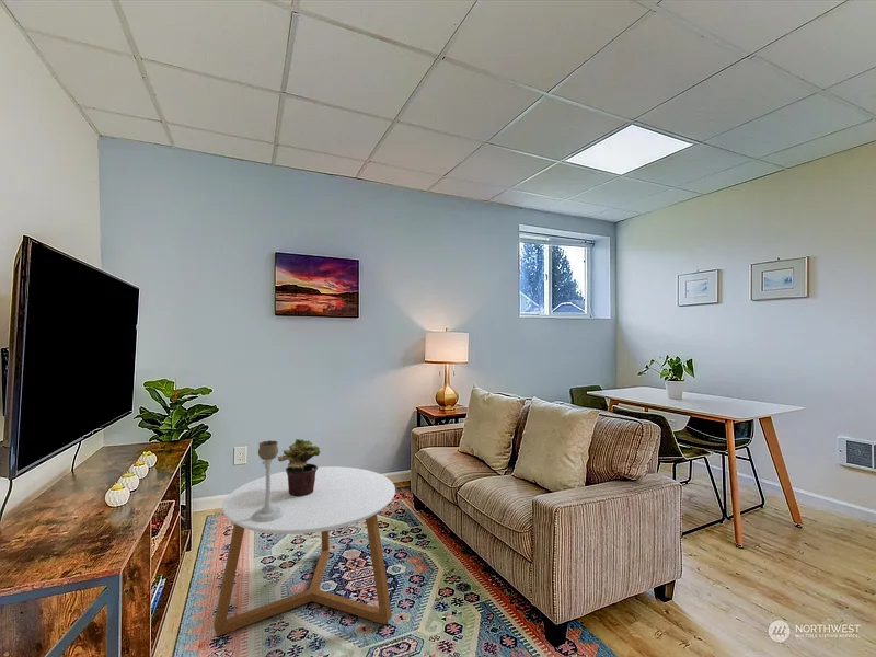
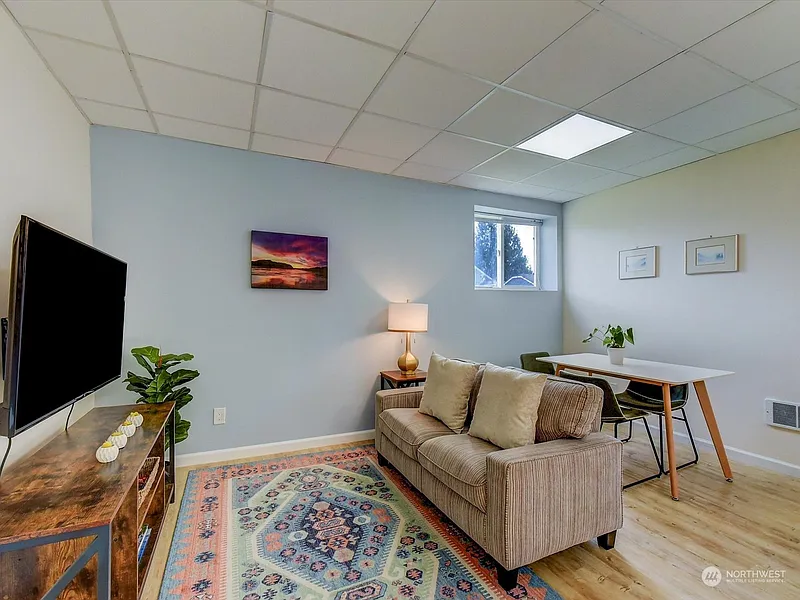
- potted plant (299, 464)
- coffee table (322, 546)
- candle holder (267, 479)
